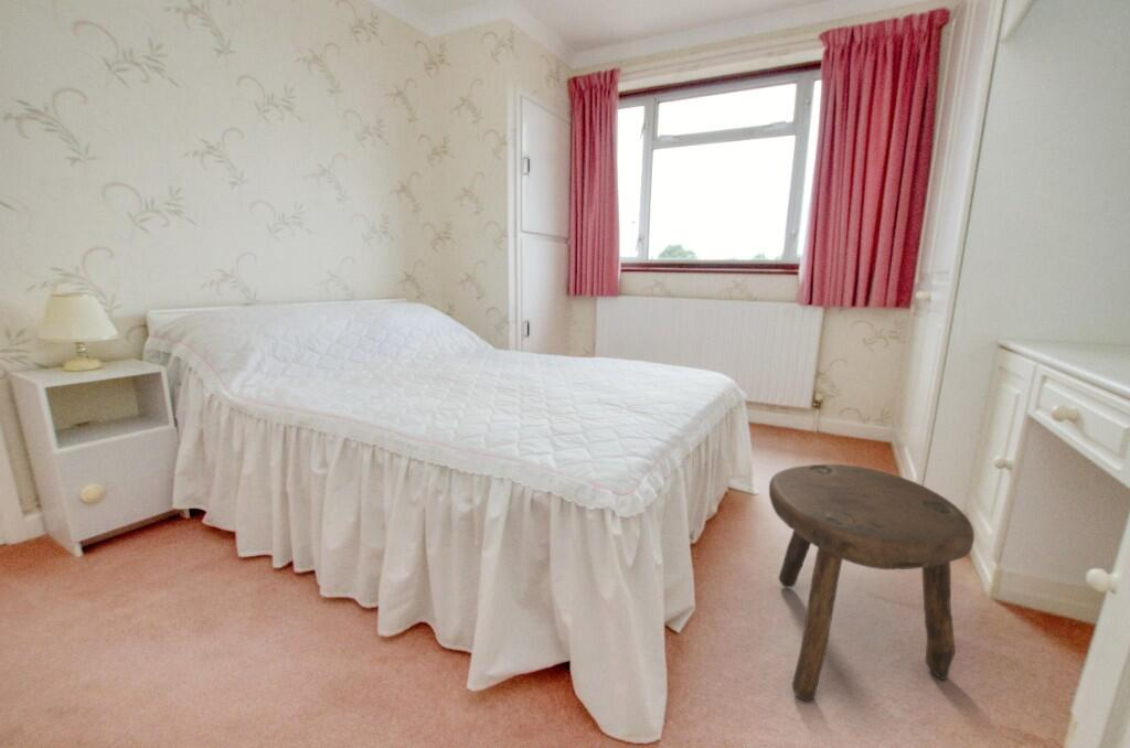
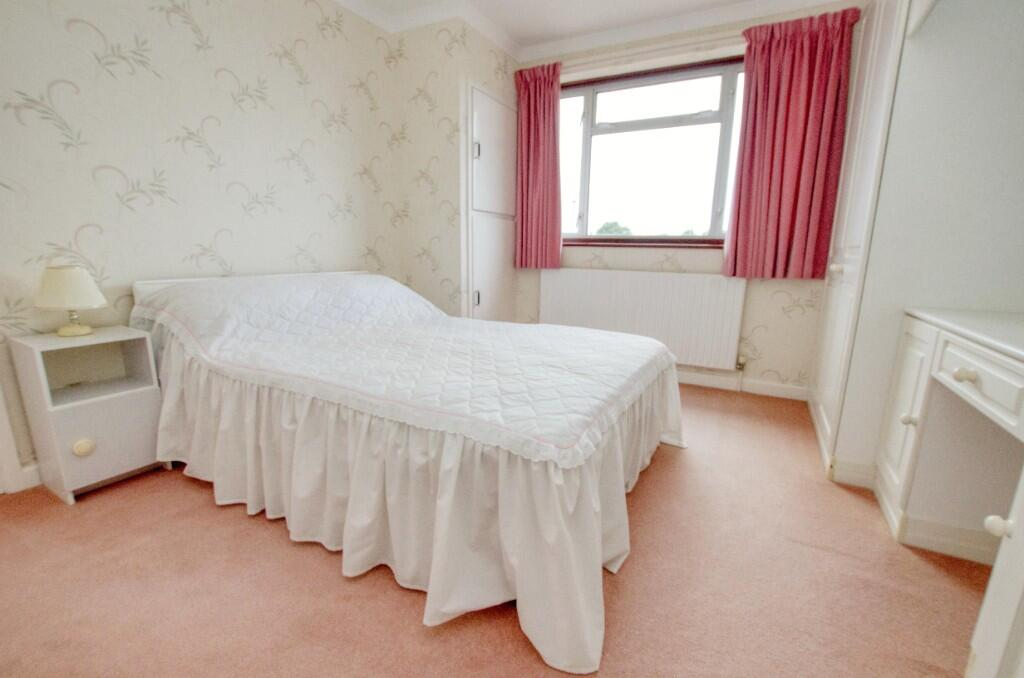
- stool (841, 564)
